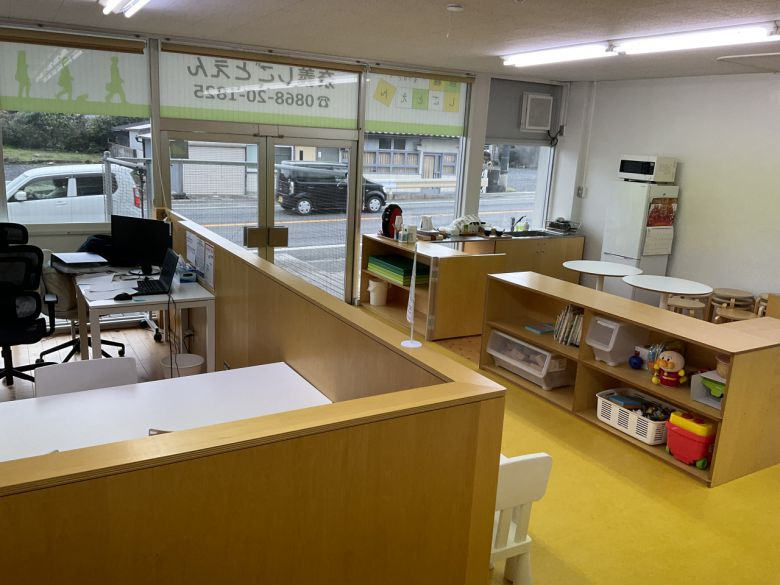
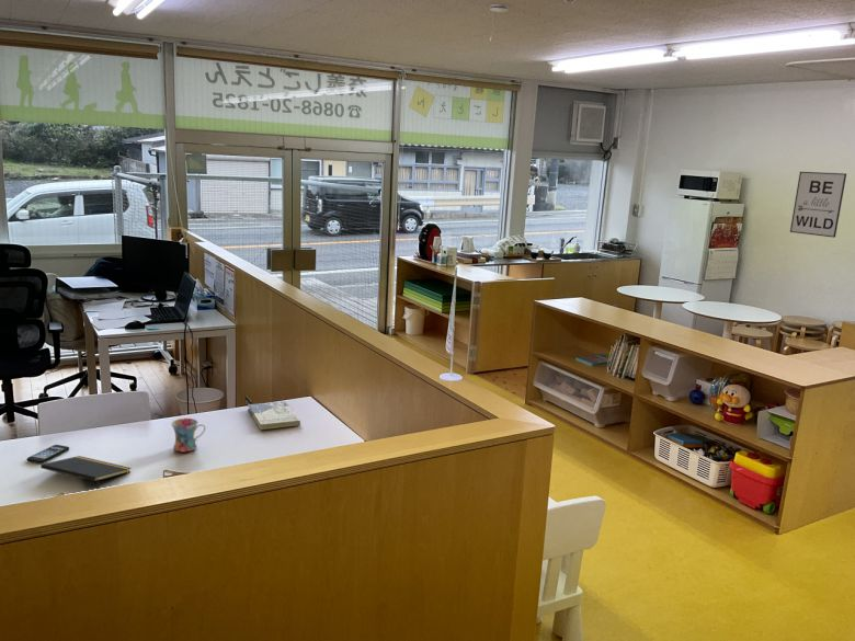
+ smartphone (48, 454)
+ wall art (817, 204)
+ book (273, 414)
+ notepad (87, 468)
+ mug (189, 435)
